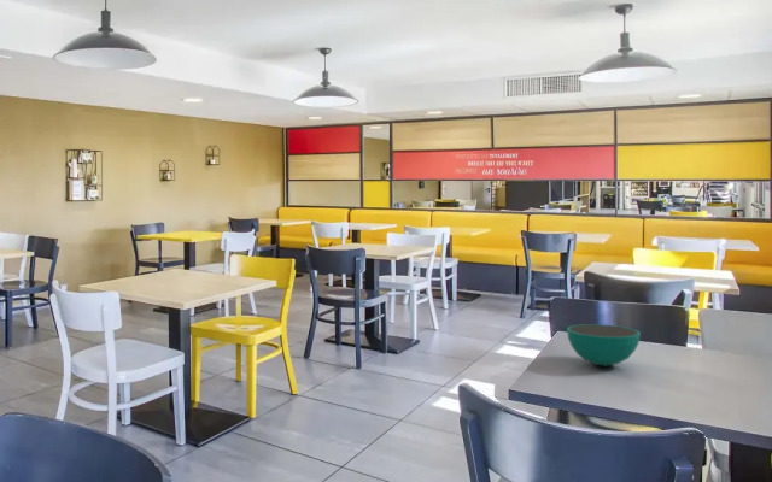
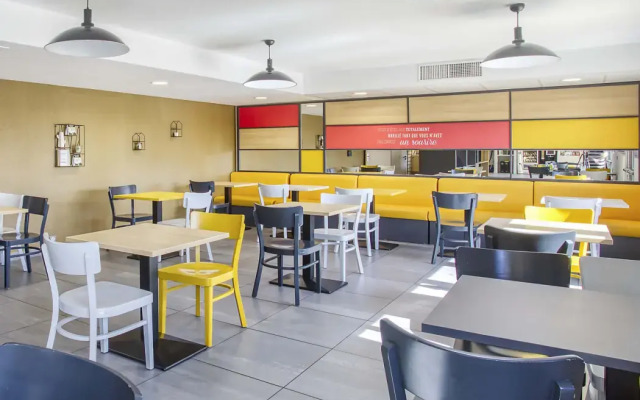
- bowl (602, 347)
